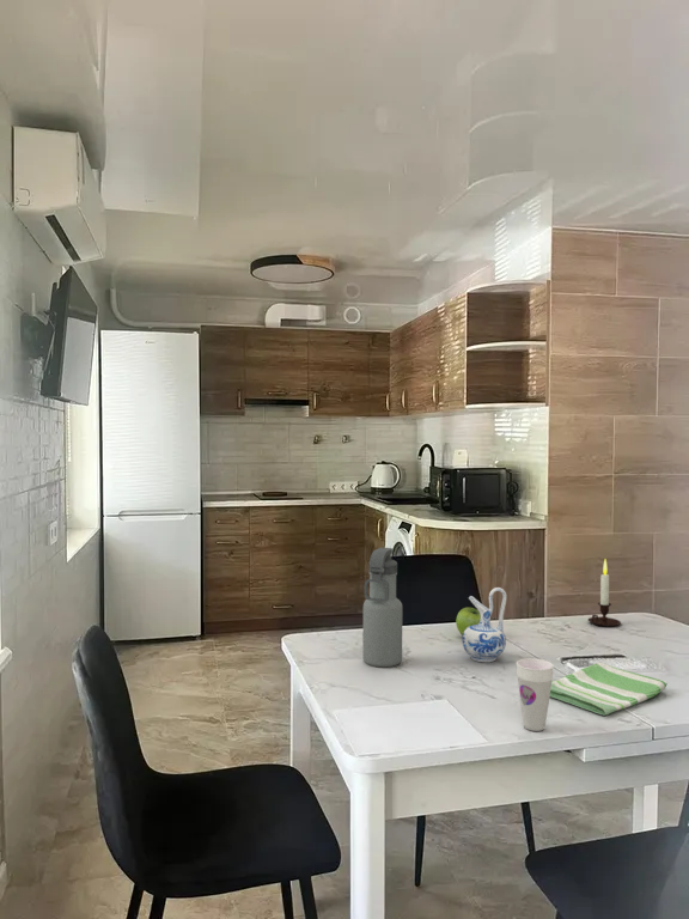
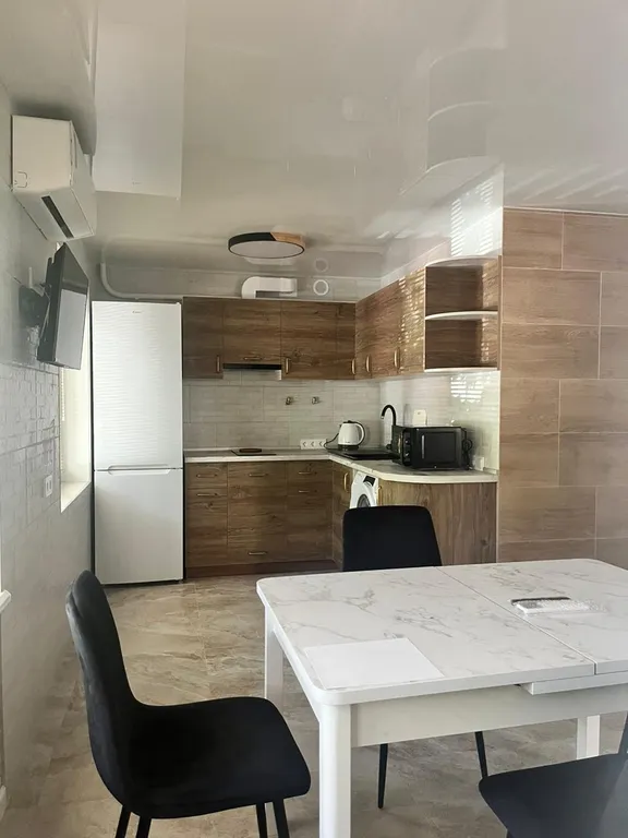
- cup (533, 695)
- ceramic pitcher (483, 622)
- dish towel (602, 686)
- water bottle (382, 605)
- fruit (470, 622)
- candle (602, 591)
